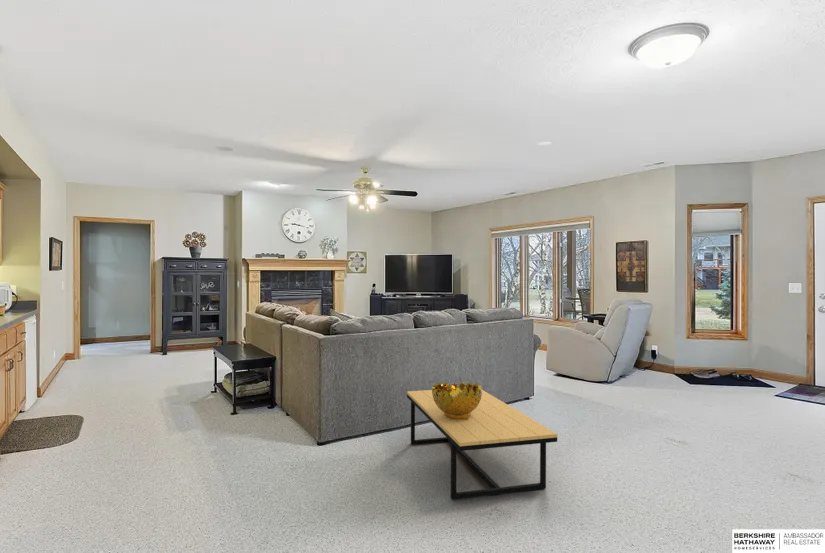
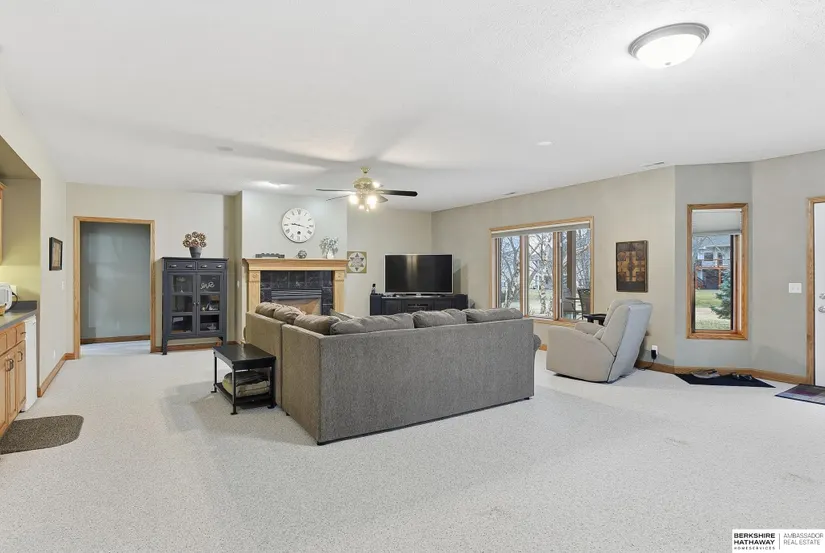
- decorative bowl (456, 400)
- coffee table (470, 436)
